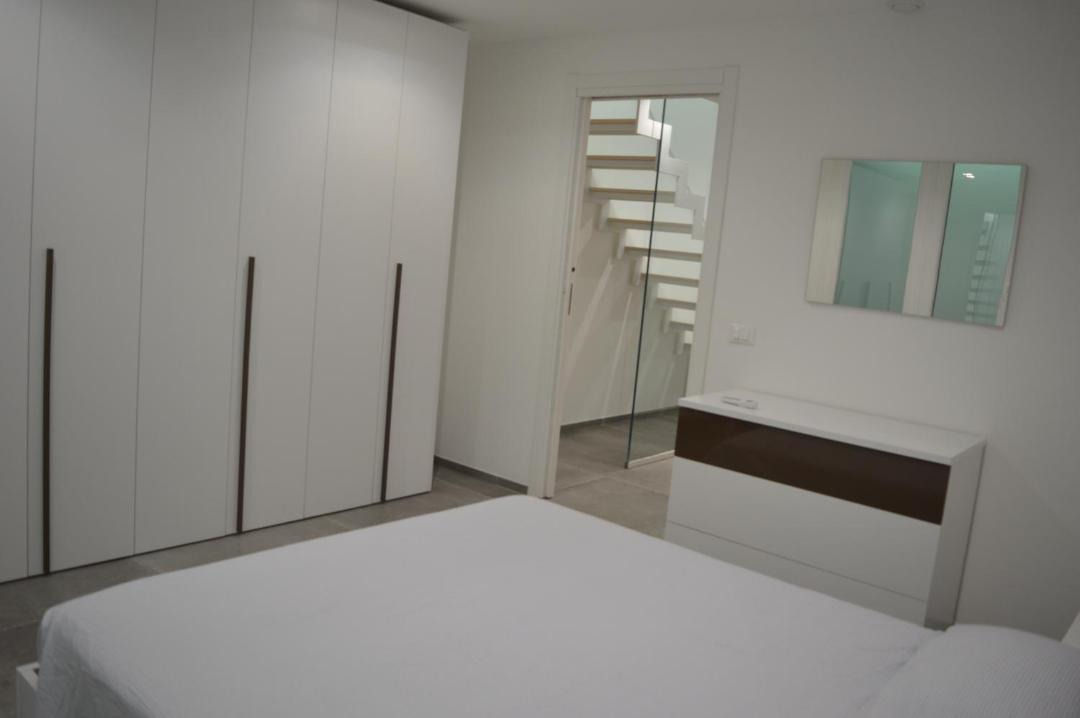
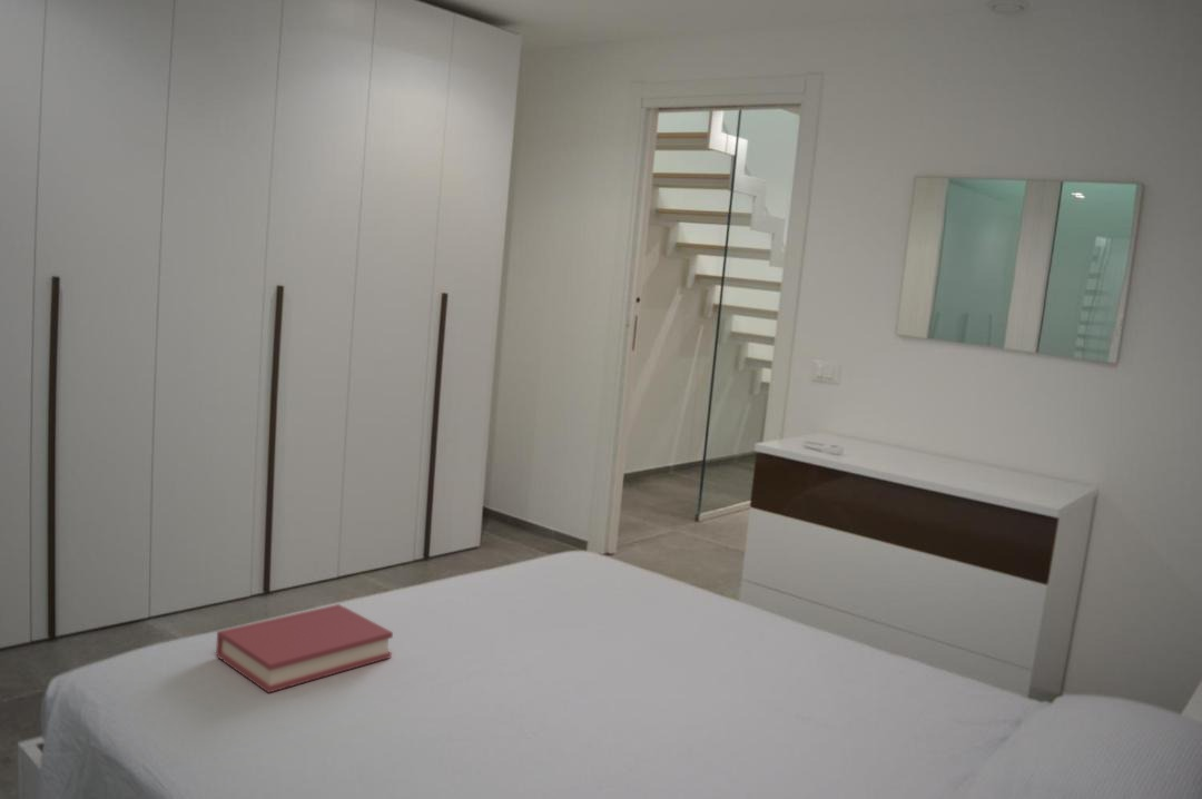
+ hardback book (305, 643)
